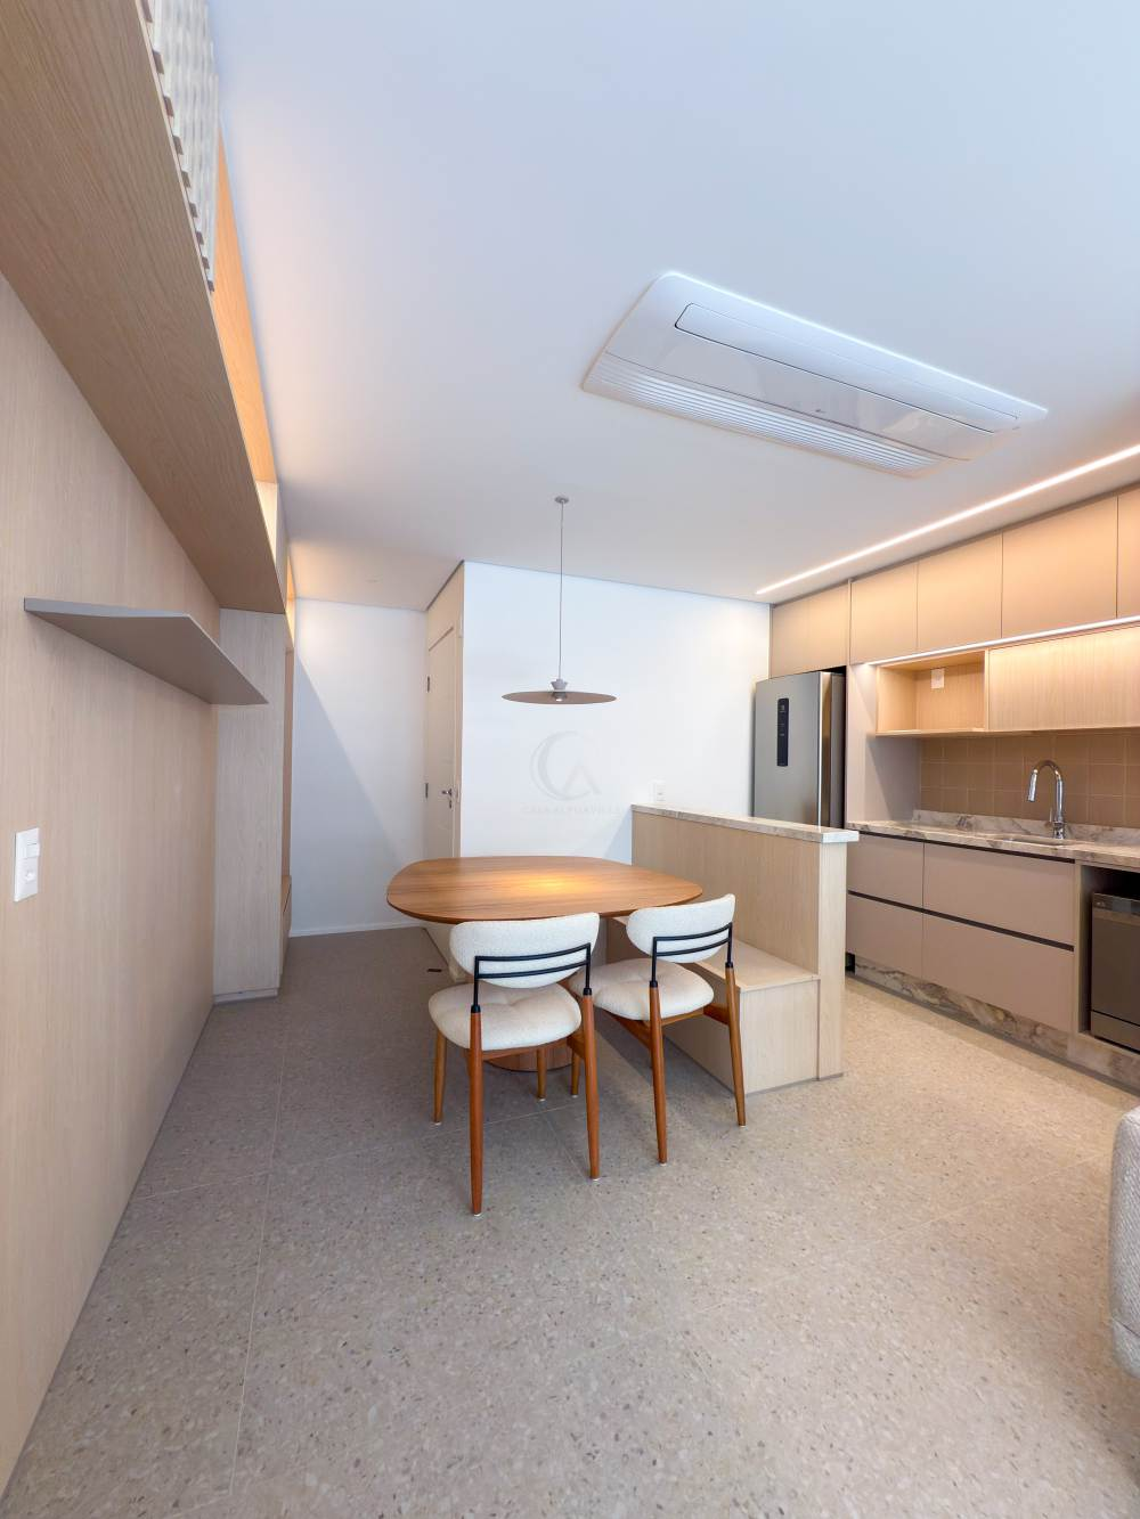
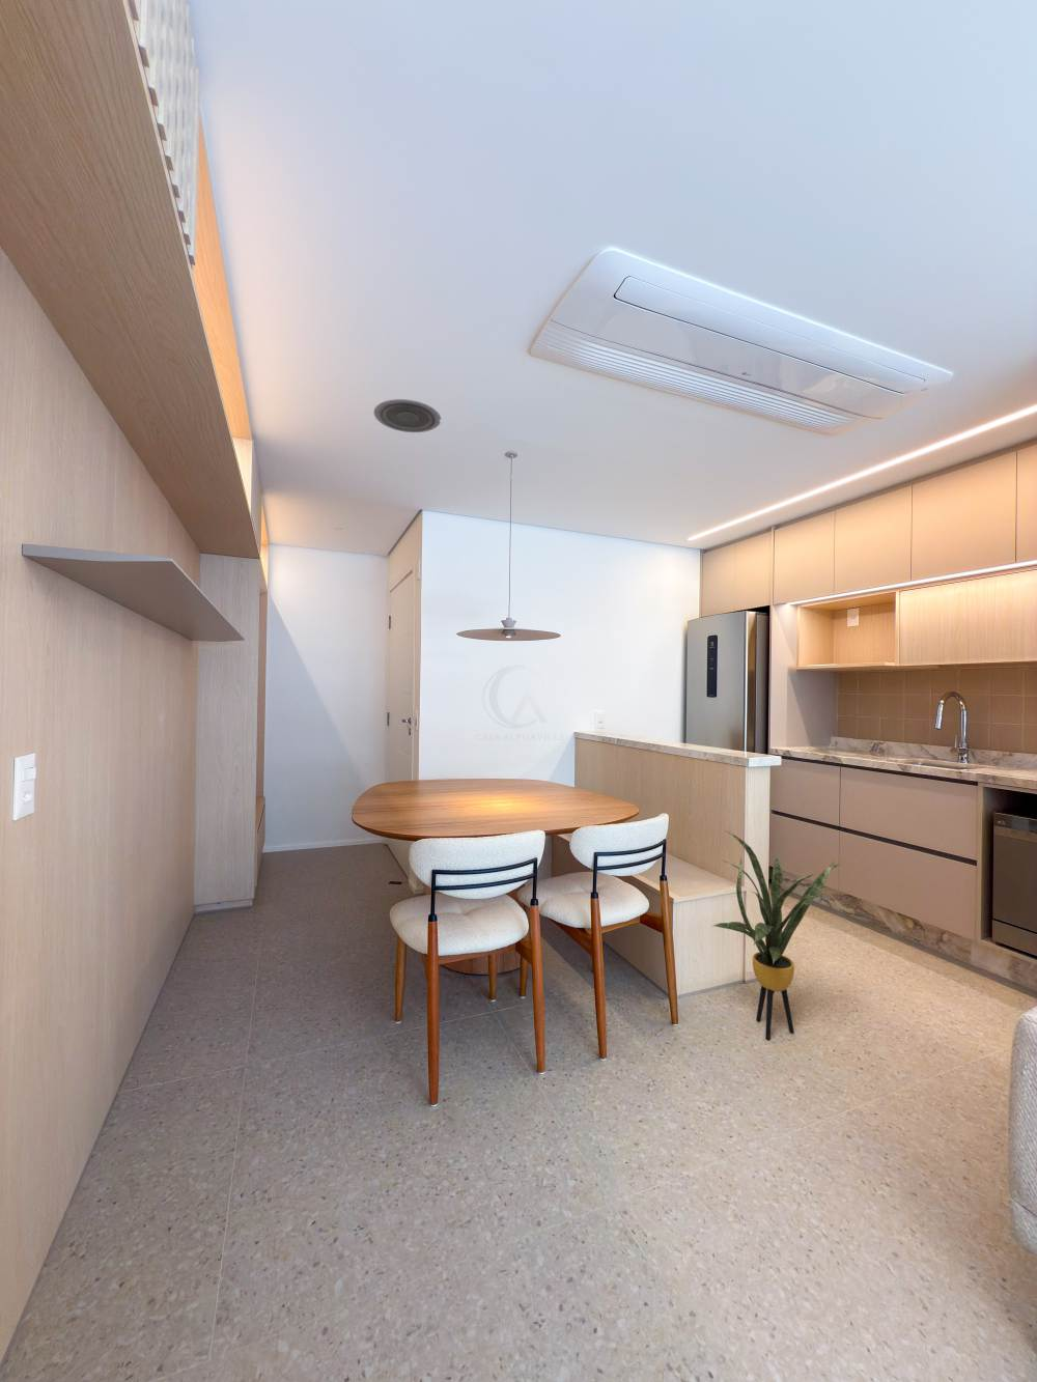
+ house plant (773, 935)
+ recessed light (407, 414)
